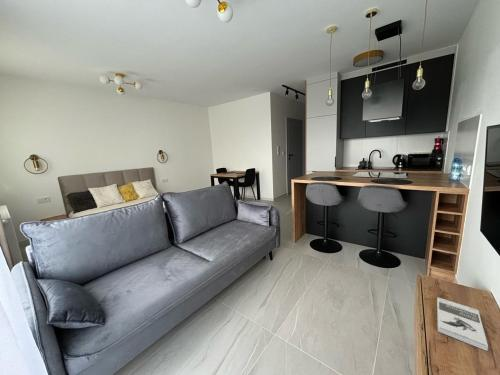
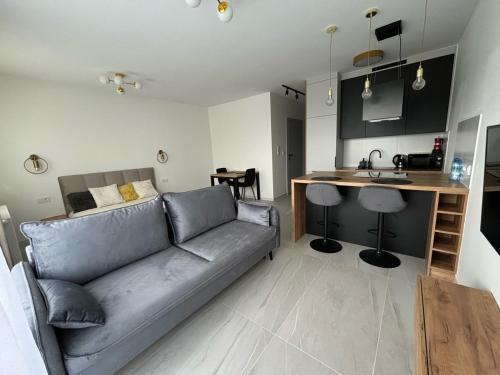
- book (458, 320)
